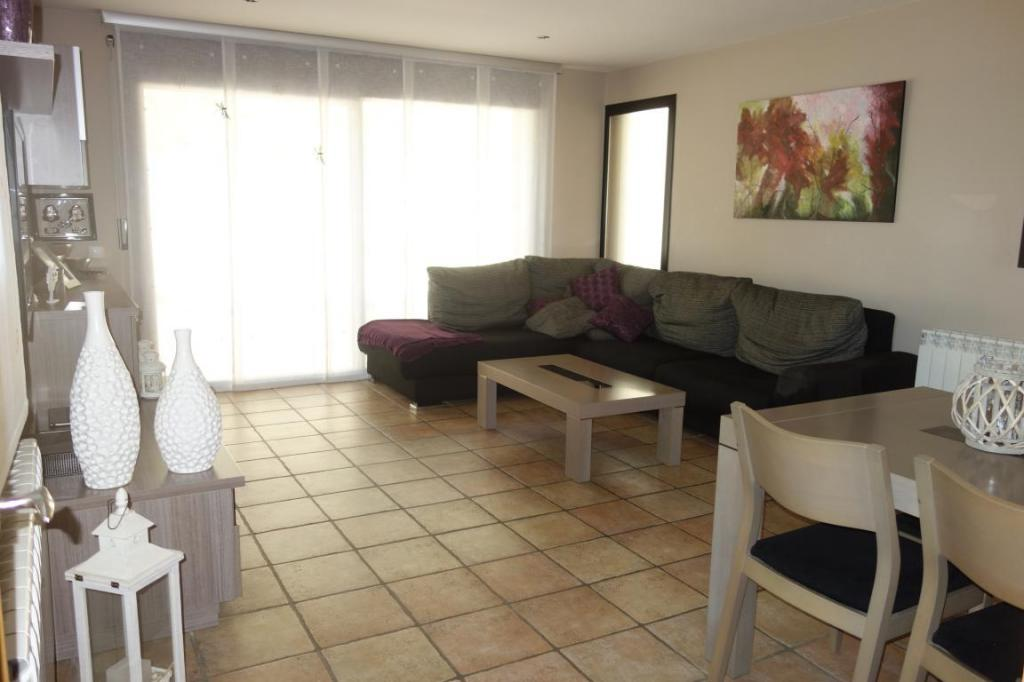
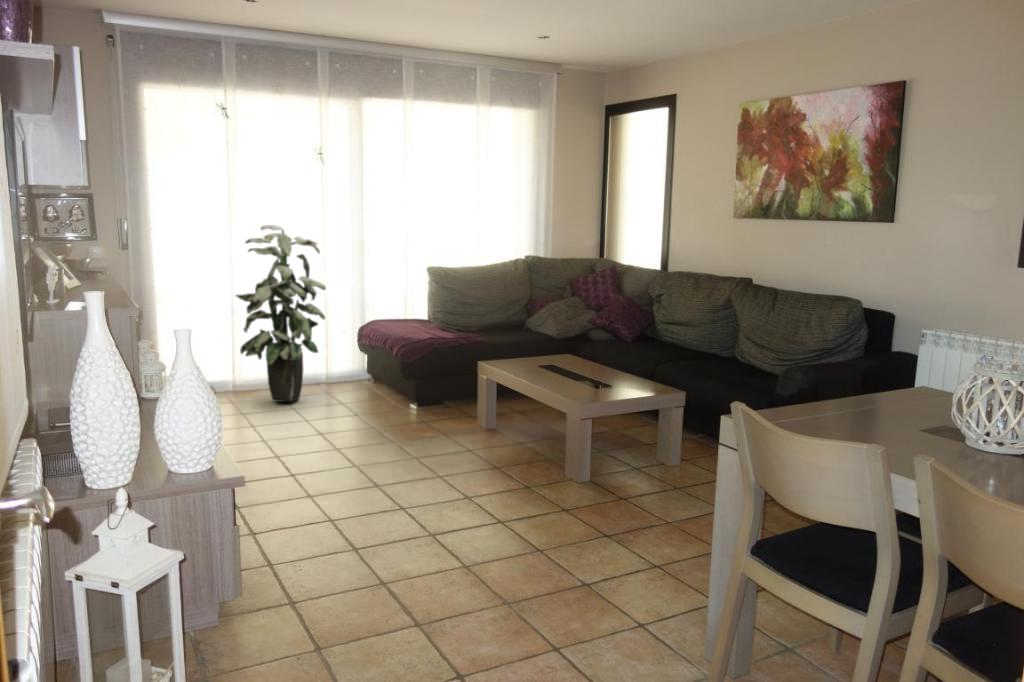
+ indoor plant (280, 314)
